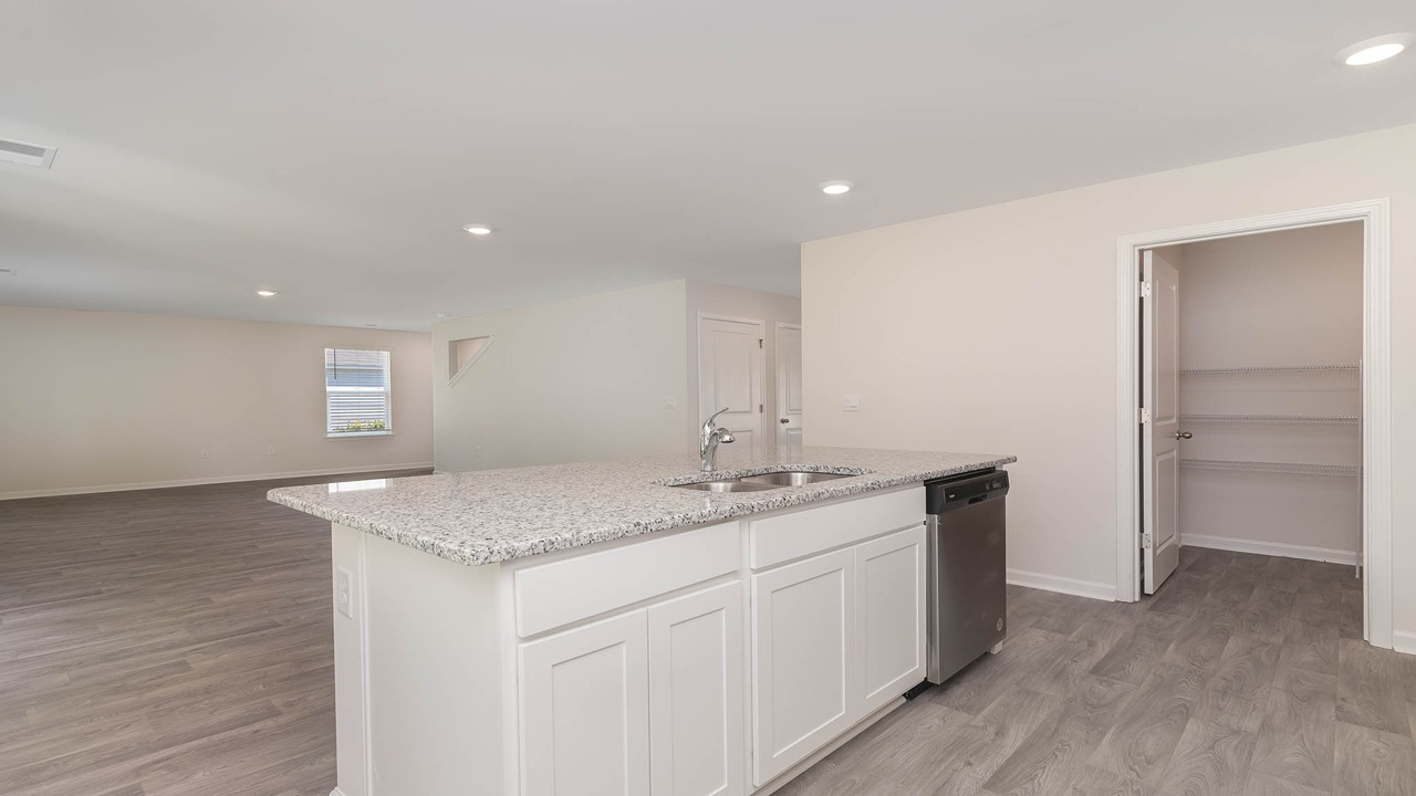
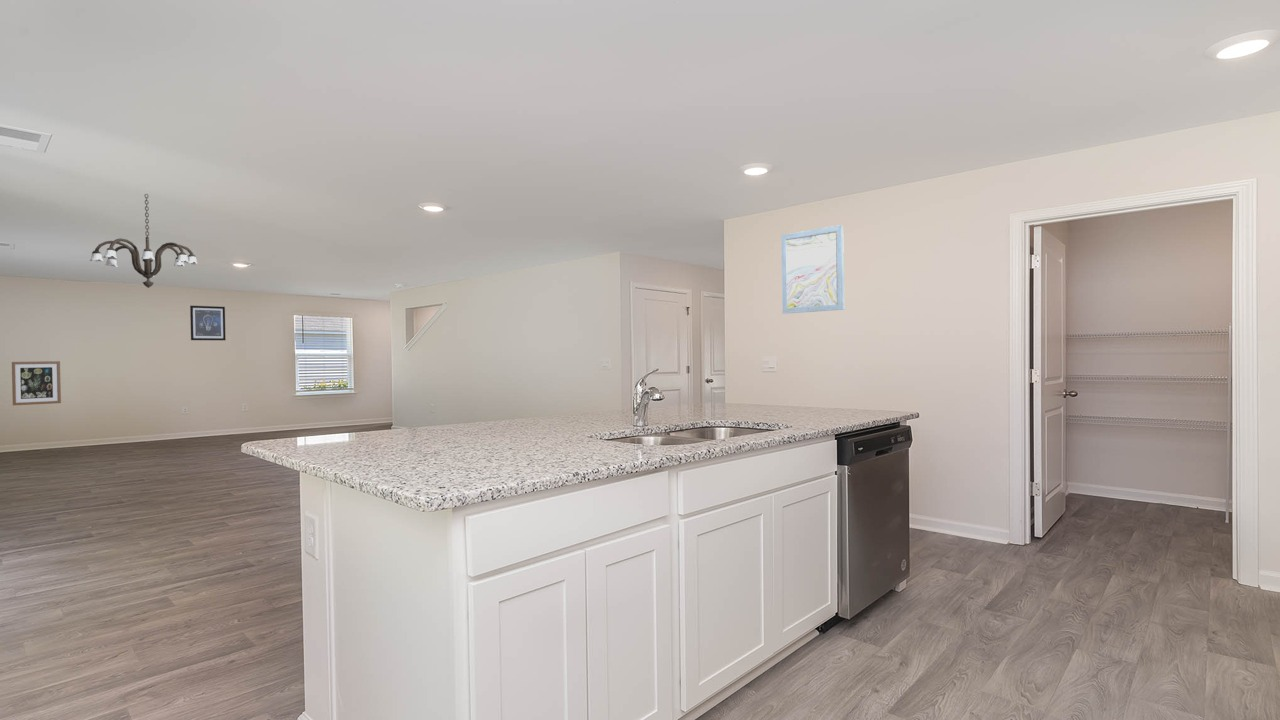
+ wall art (36, 382)
+ wall art (208, 323)
+ wall art (811, 271)
+ chandelier (146, 241)
